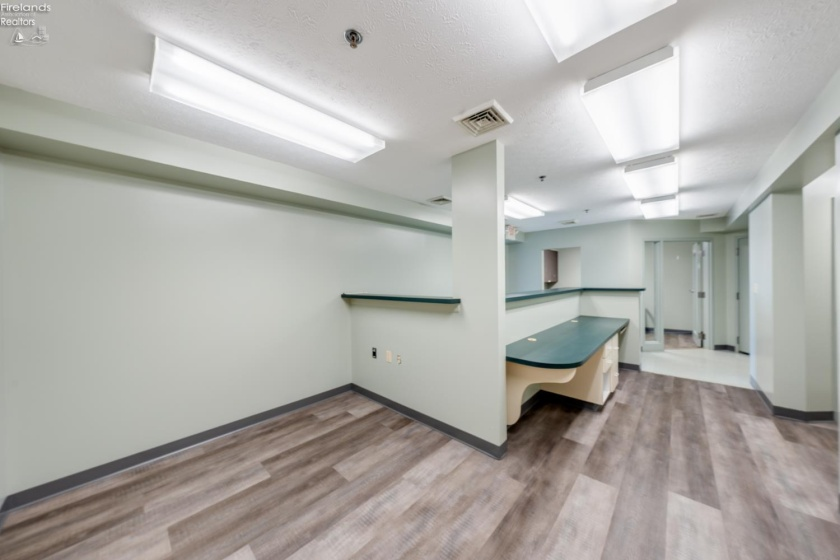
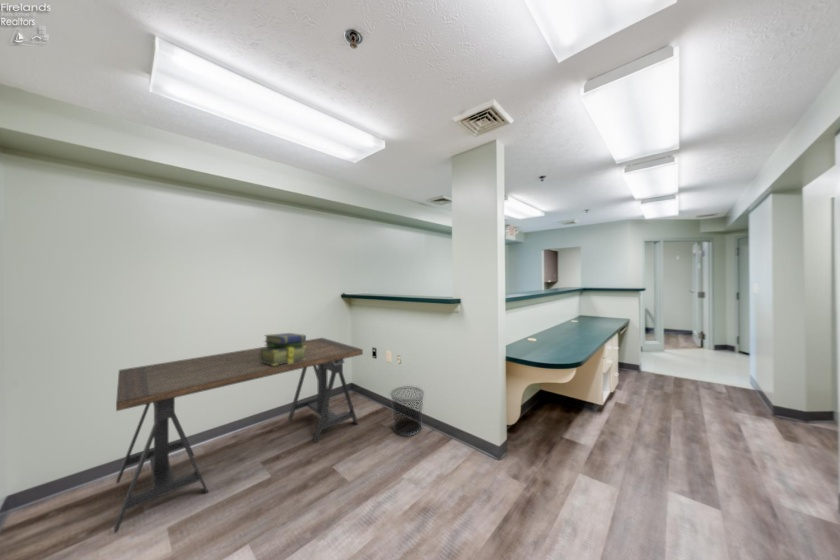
+ waste bin (407, 410)
+ desk (249, 380)
+ stack of books (284, 346)
